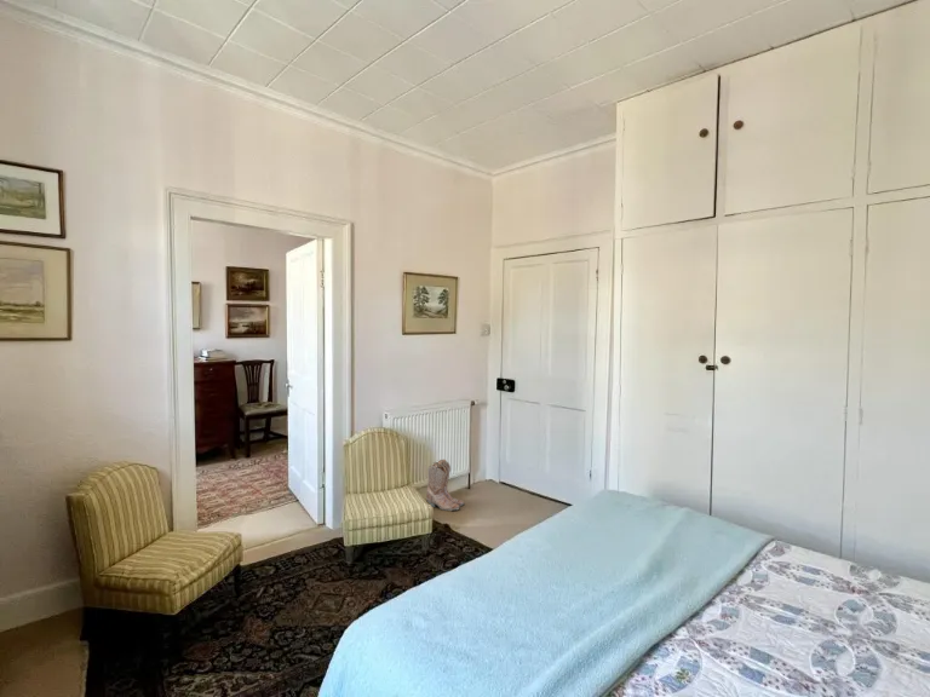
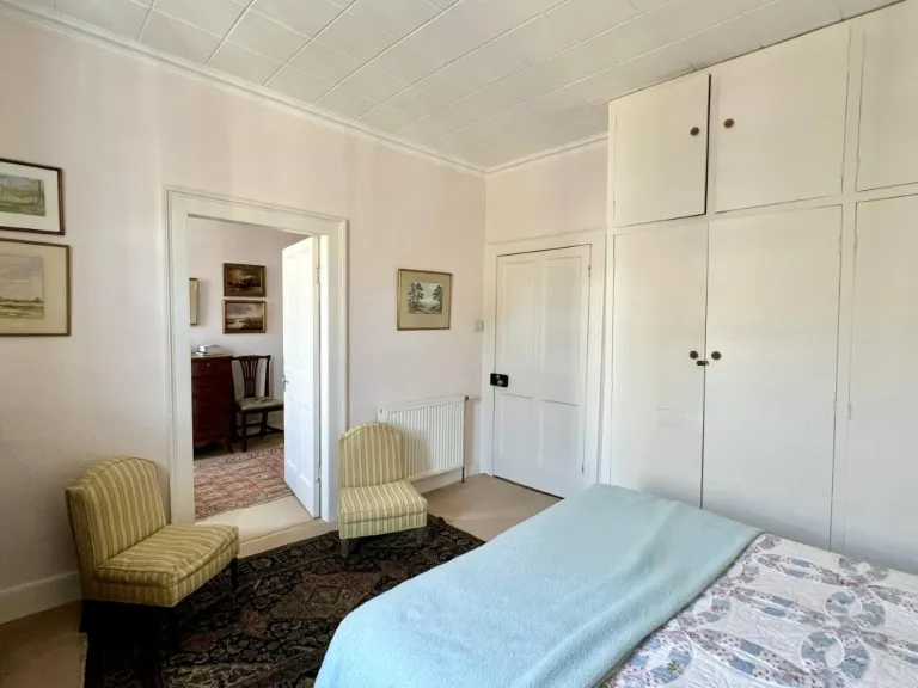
- boots (446, 483)
